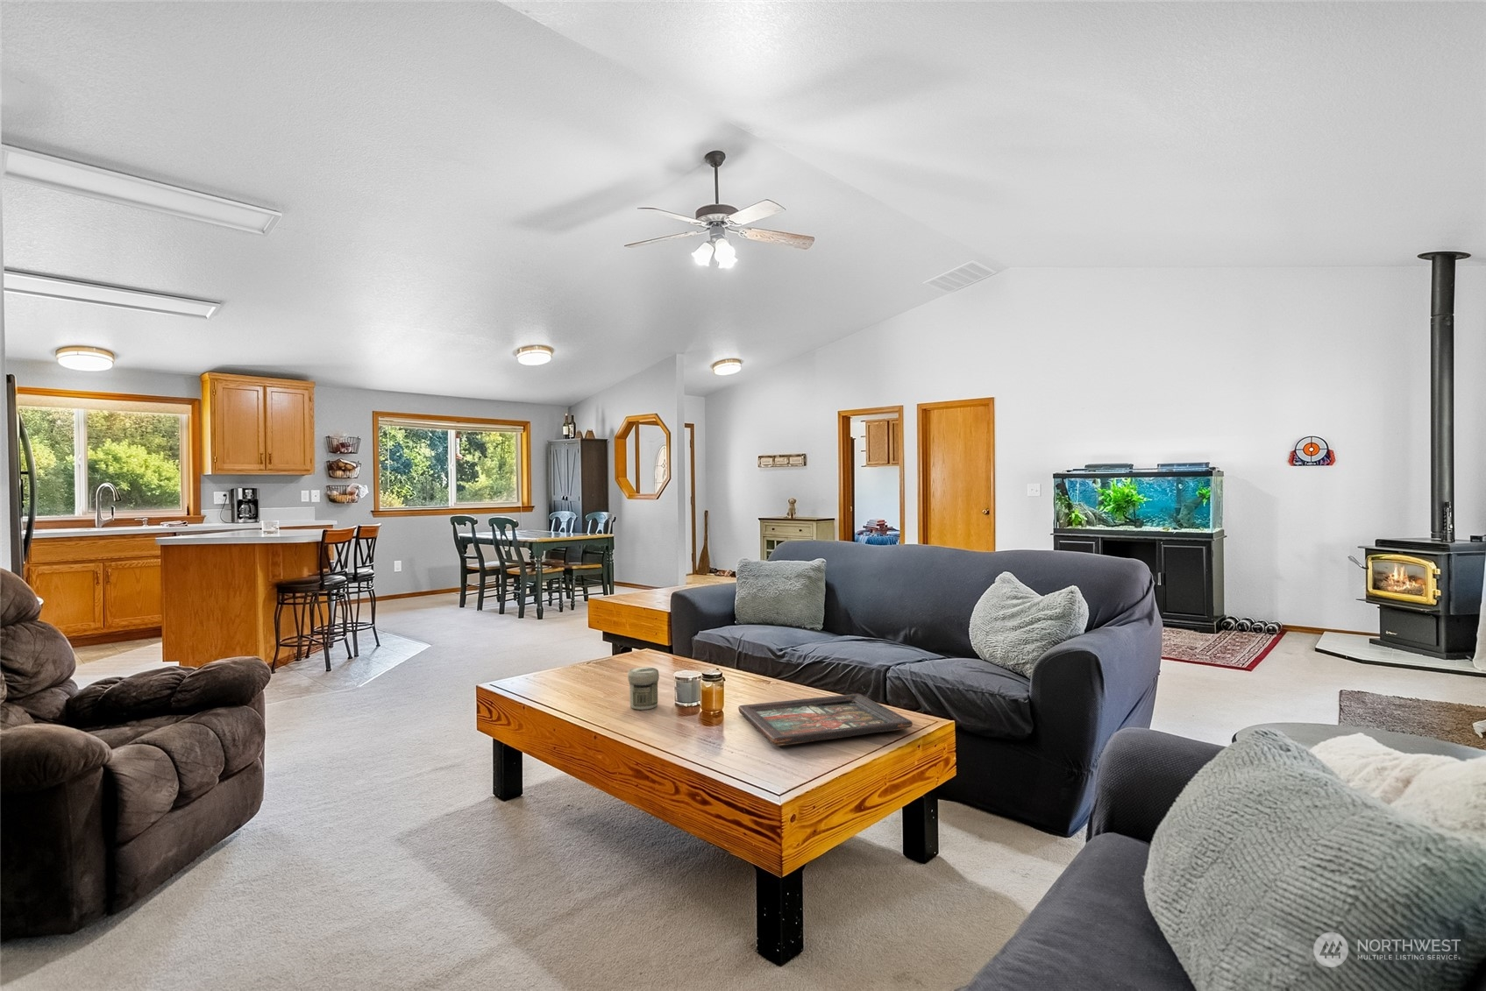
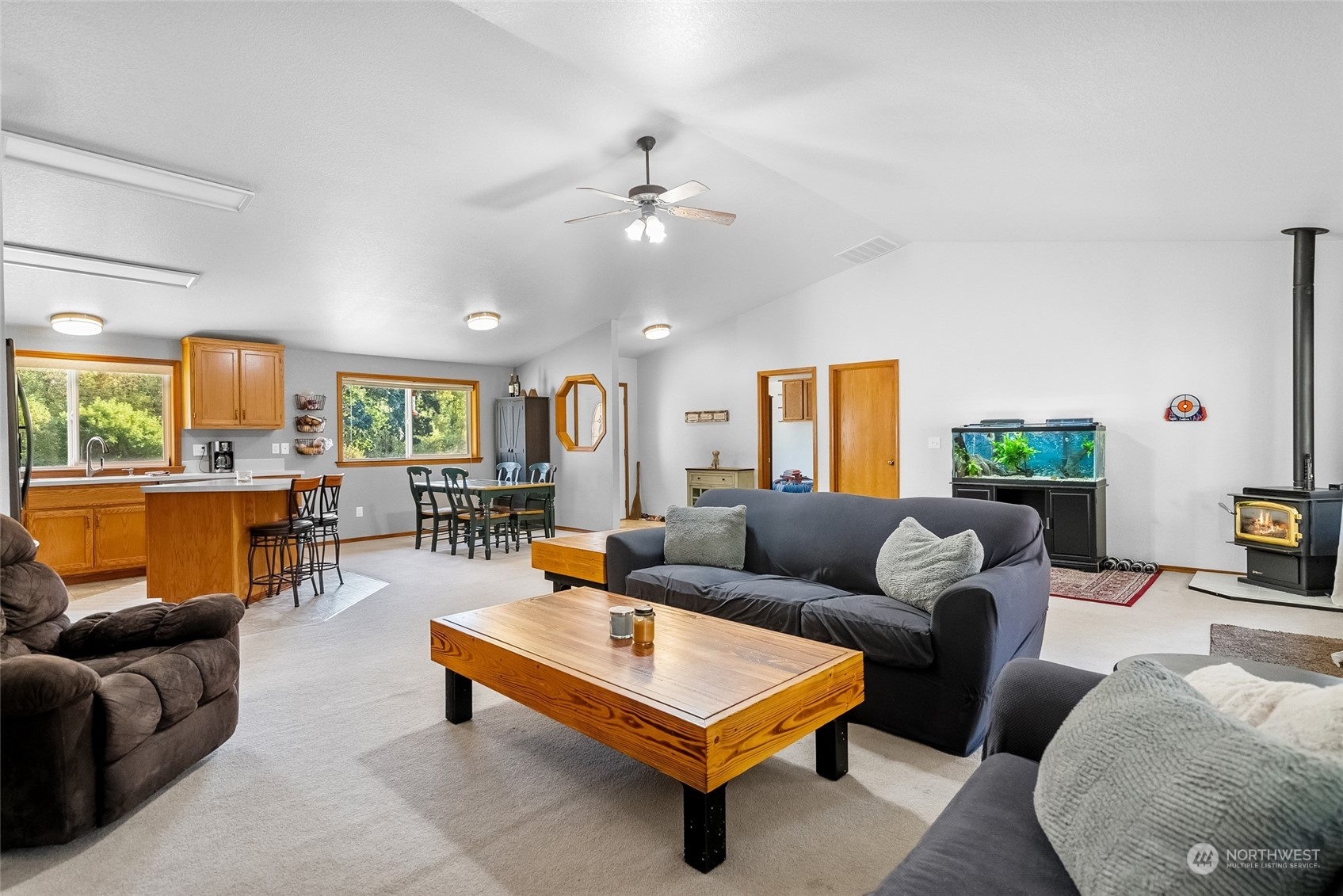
- jar (644, 688)
- decorative tray (821, 717)
